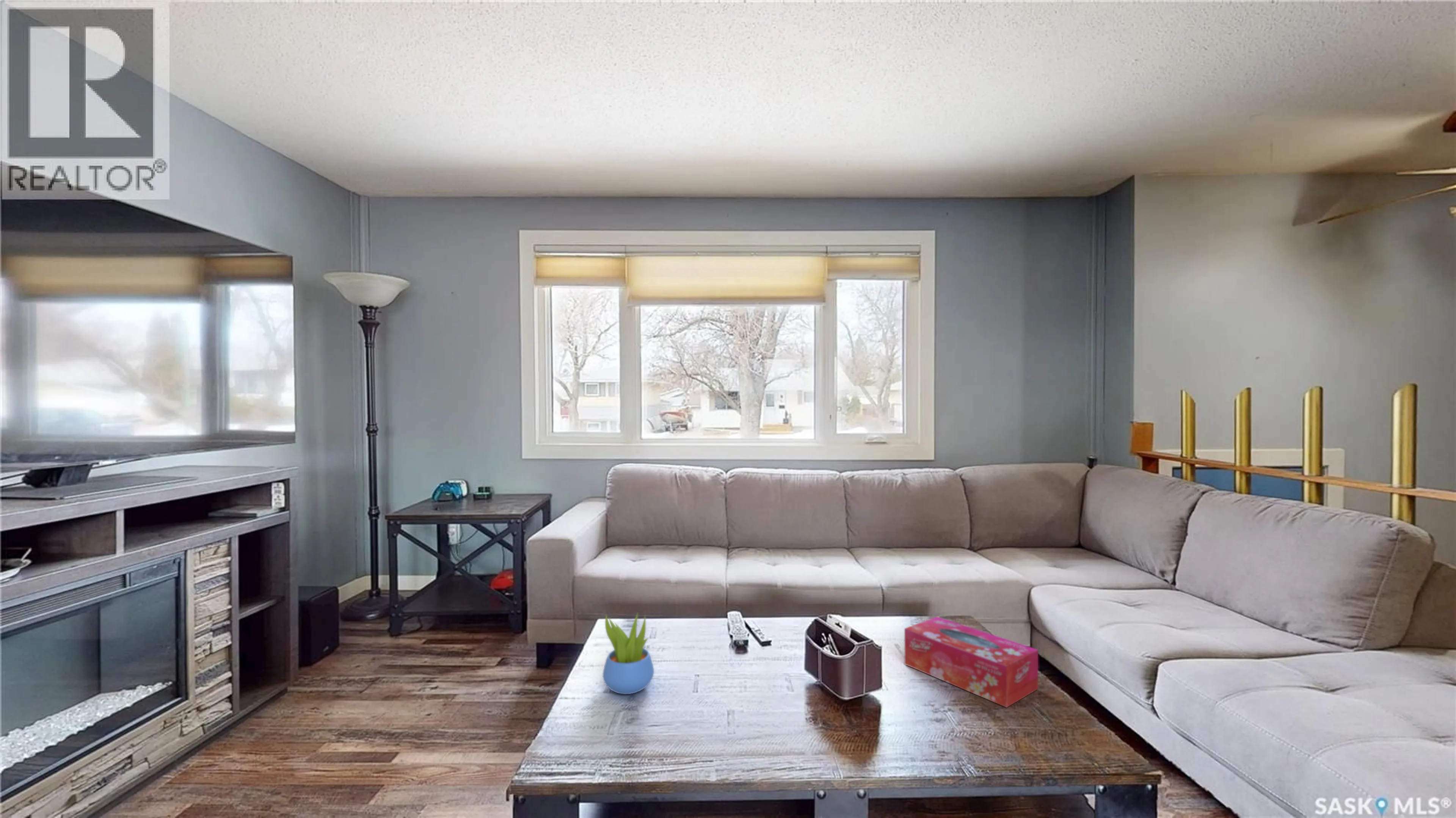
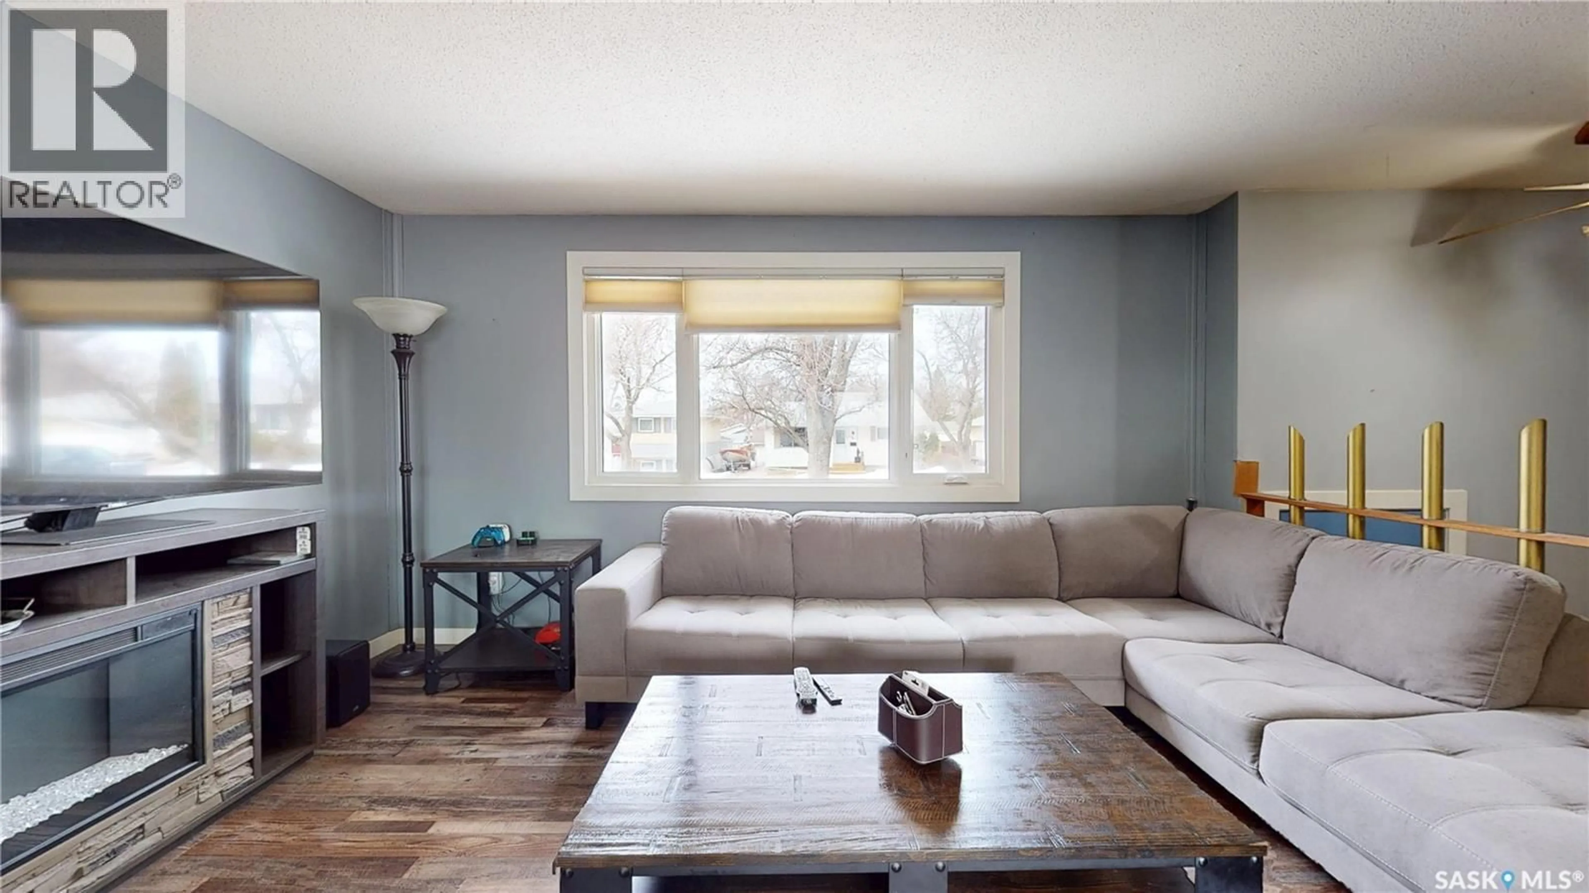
- tissue box (968, 657)
- succulent plant (627, 649)
